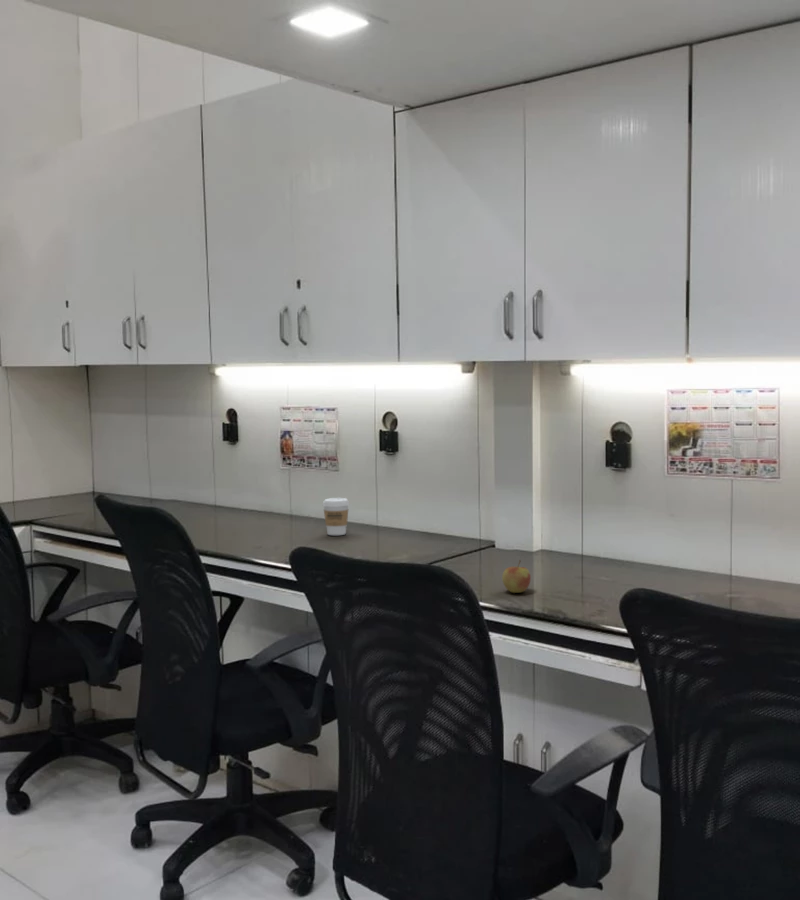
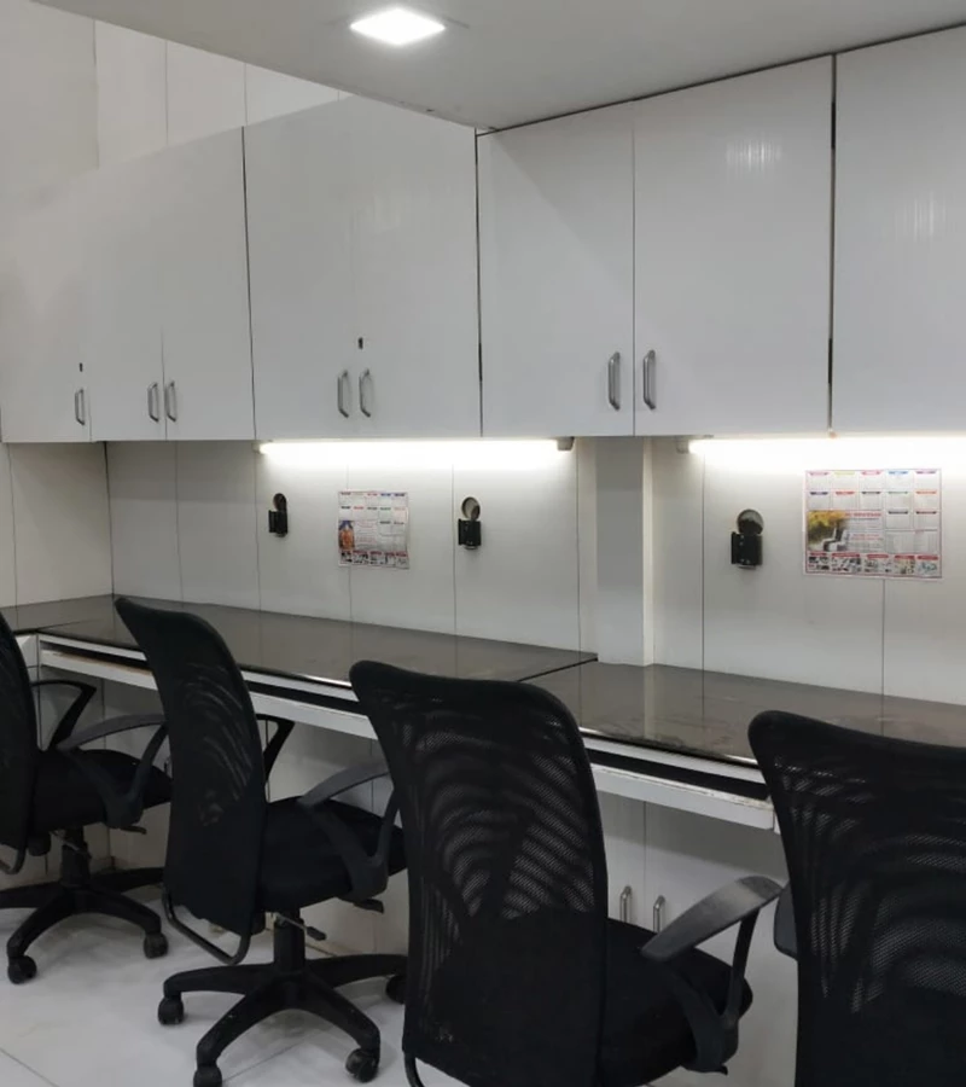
- coffee cup (336, 516)
- apple (516, 575)
